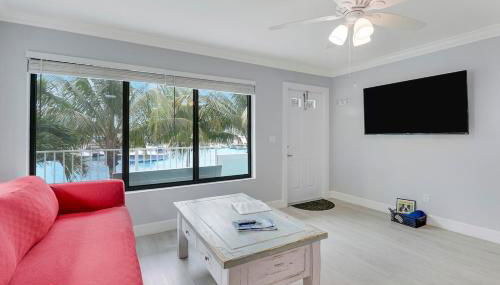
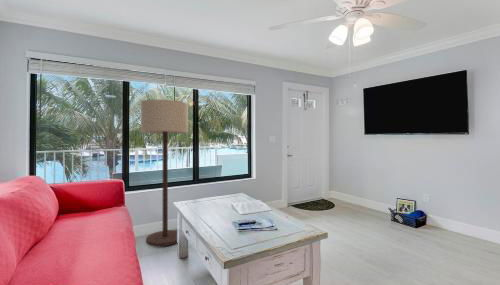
+ floor lamp (165, 171)
